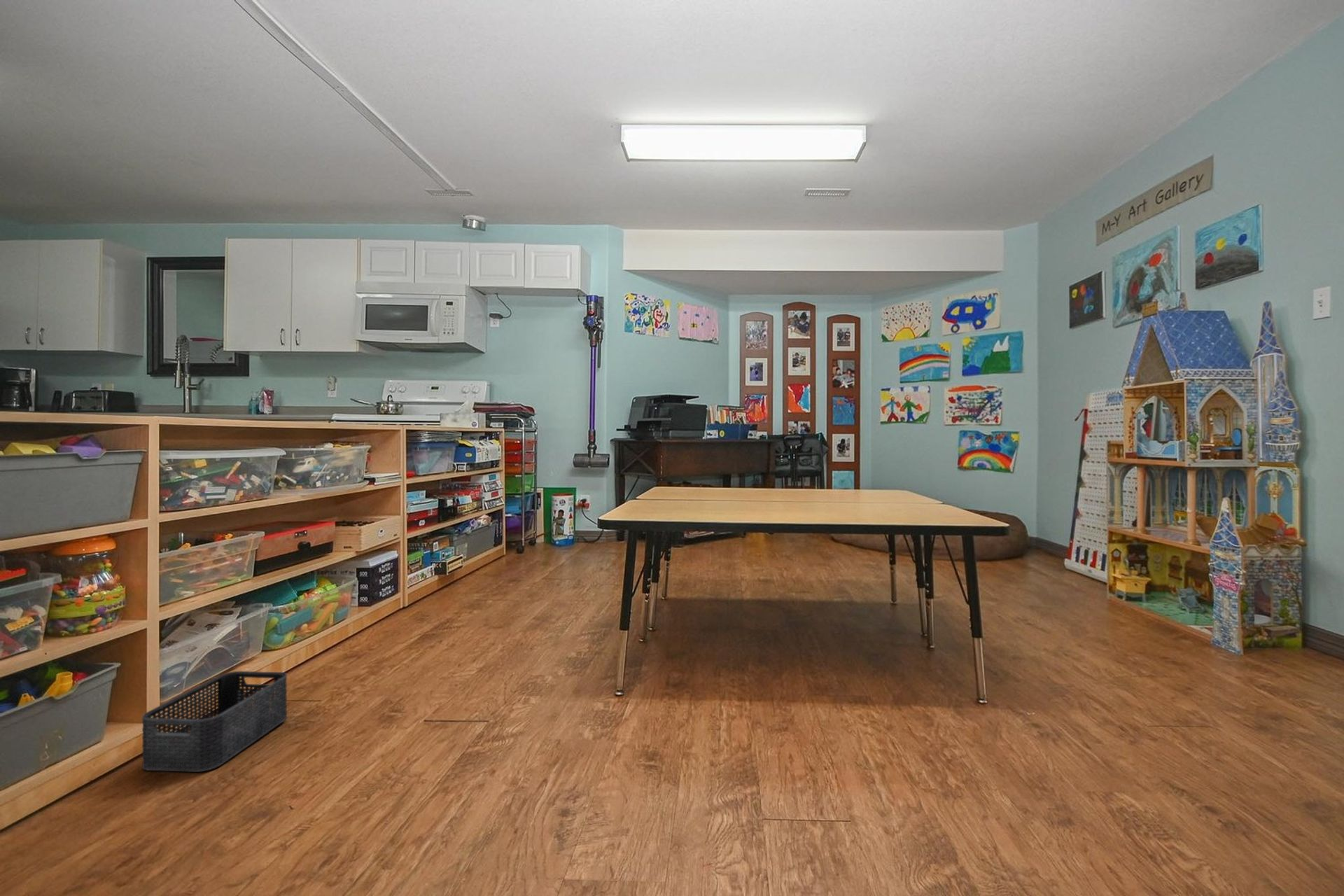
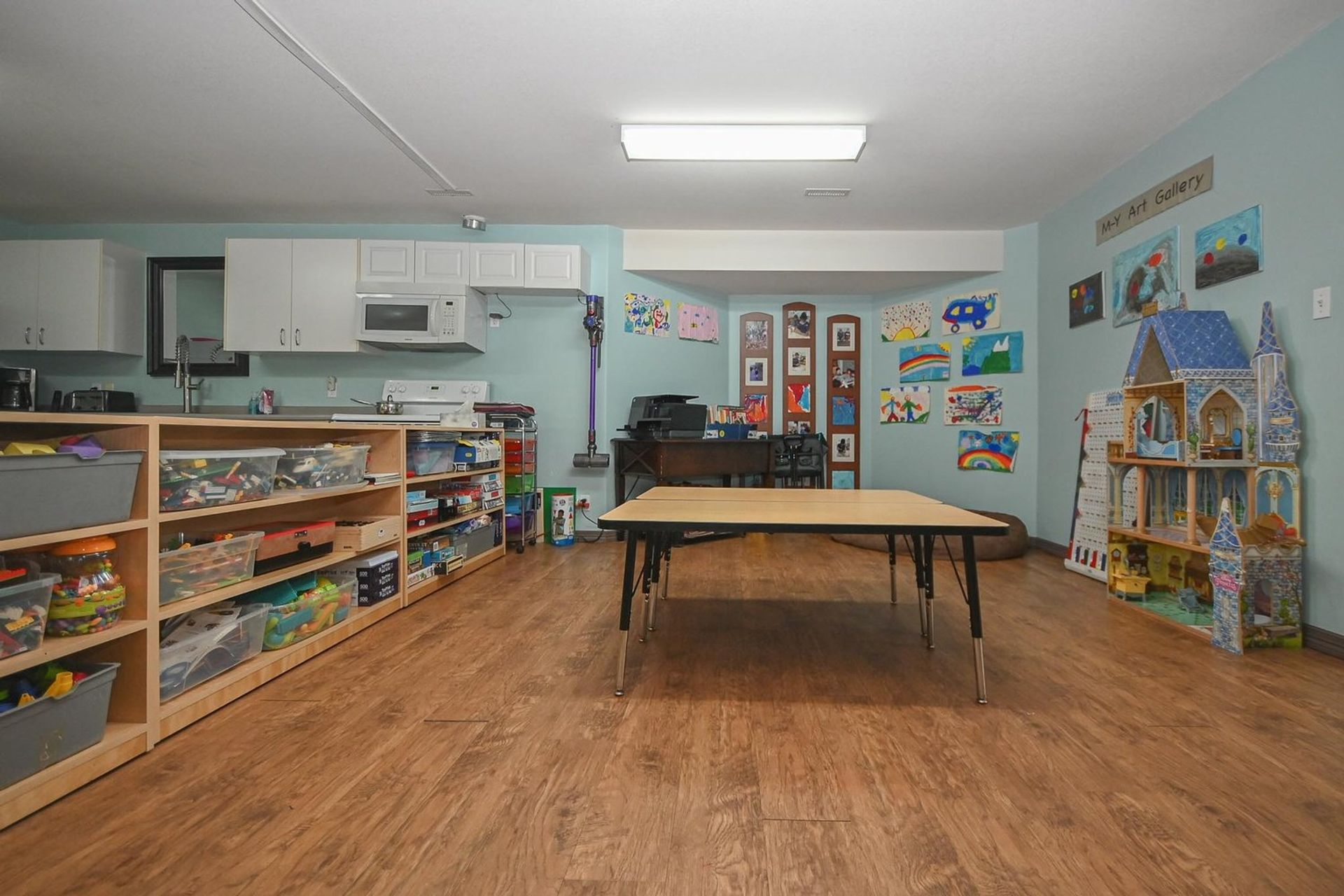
- storage bin (220, 717)
